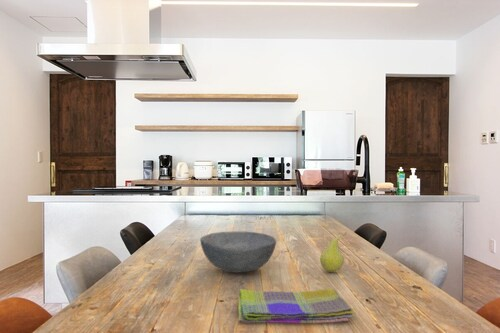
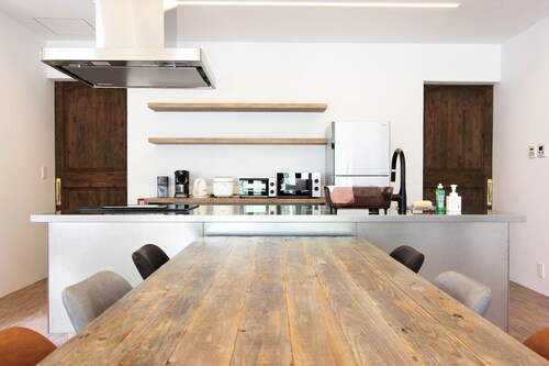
- fruit (333, 252)
- bowl (238, 253)
- dish towel (292, 303)
